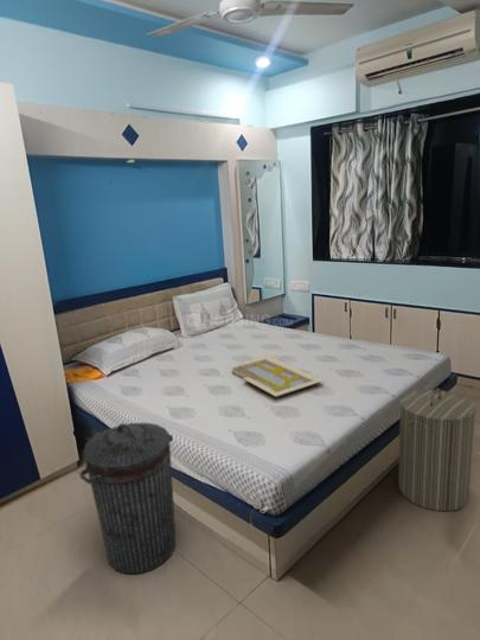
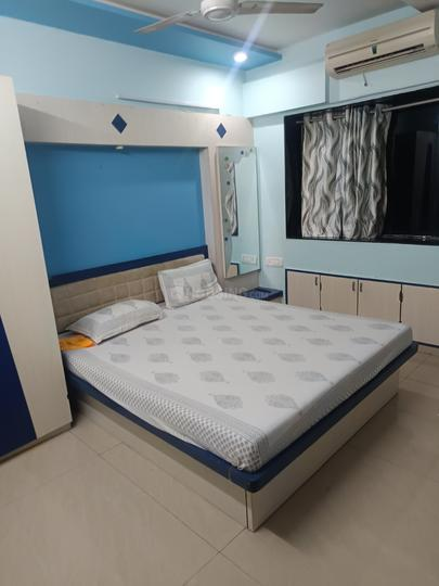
- laundry hamper (435, 441)
- serving tray (270, 375)
- trash can (133, 488)
